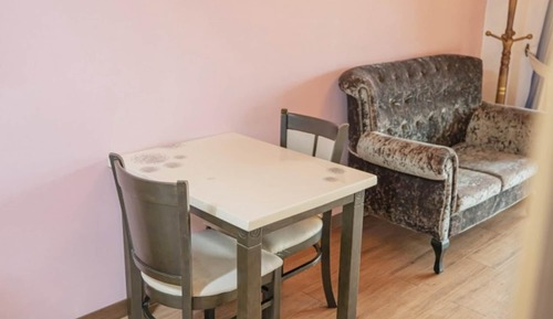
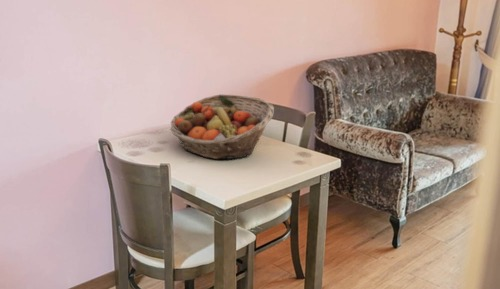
+ fruit basket (221, 125)
